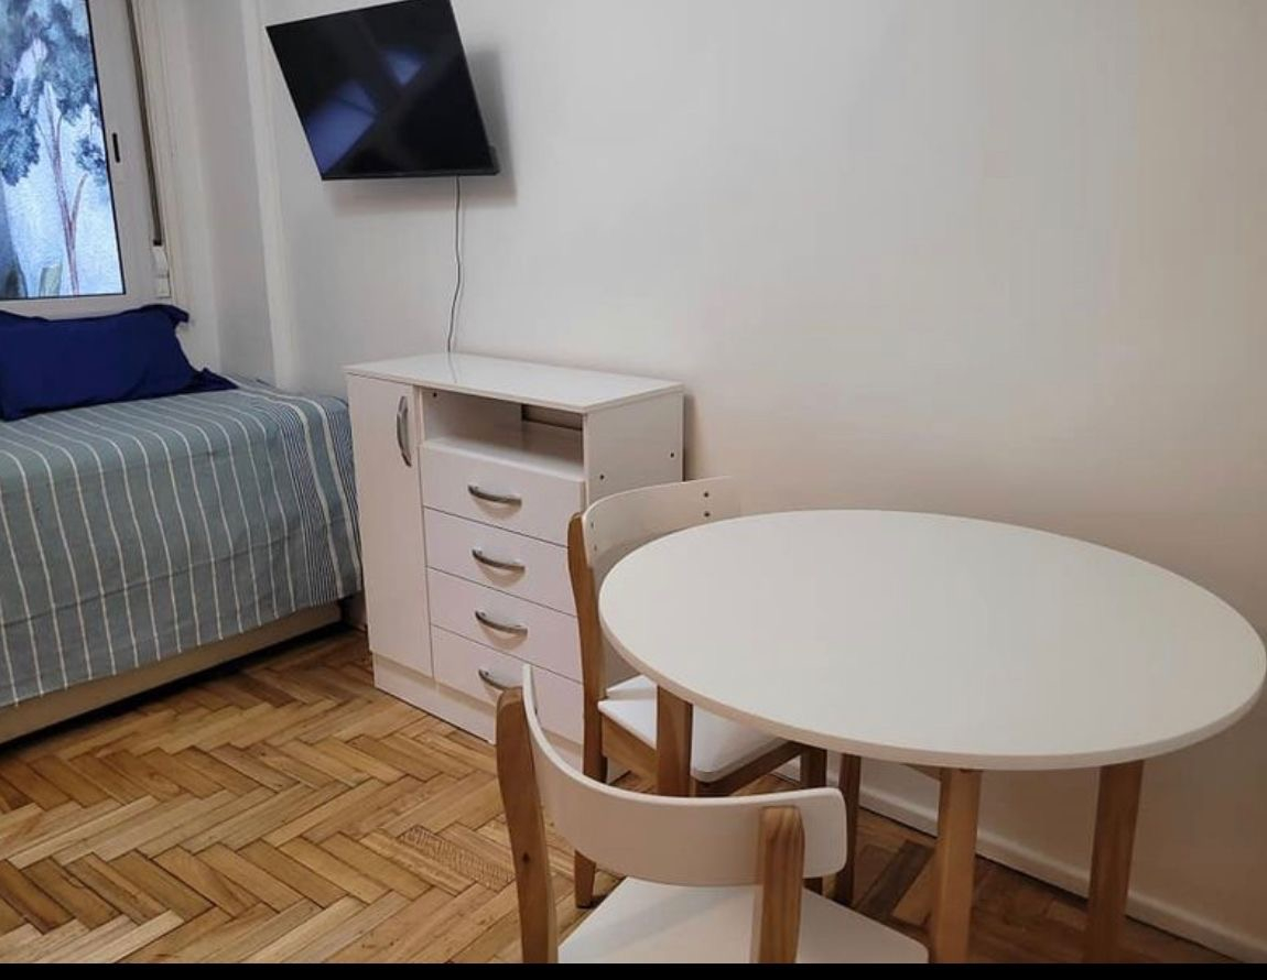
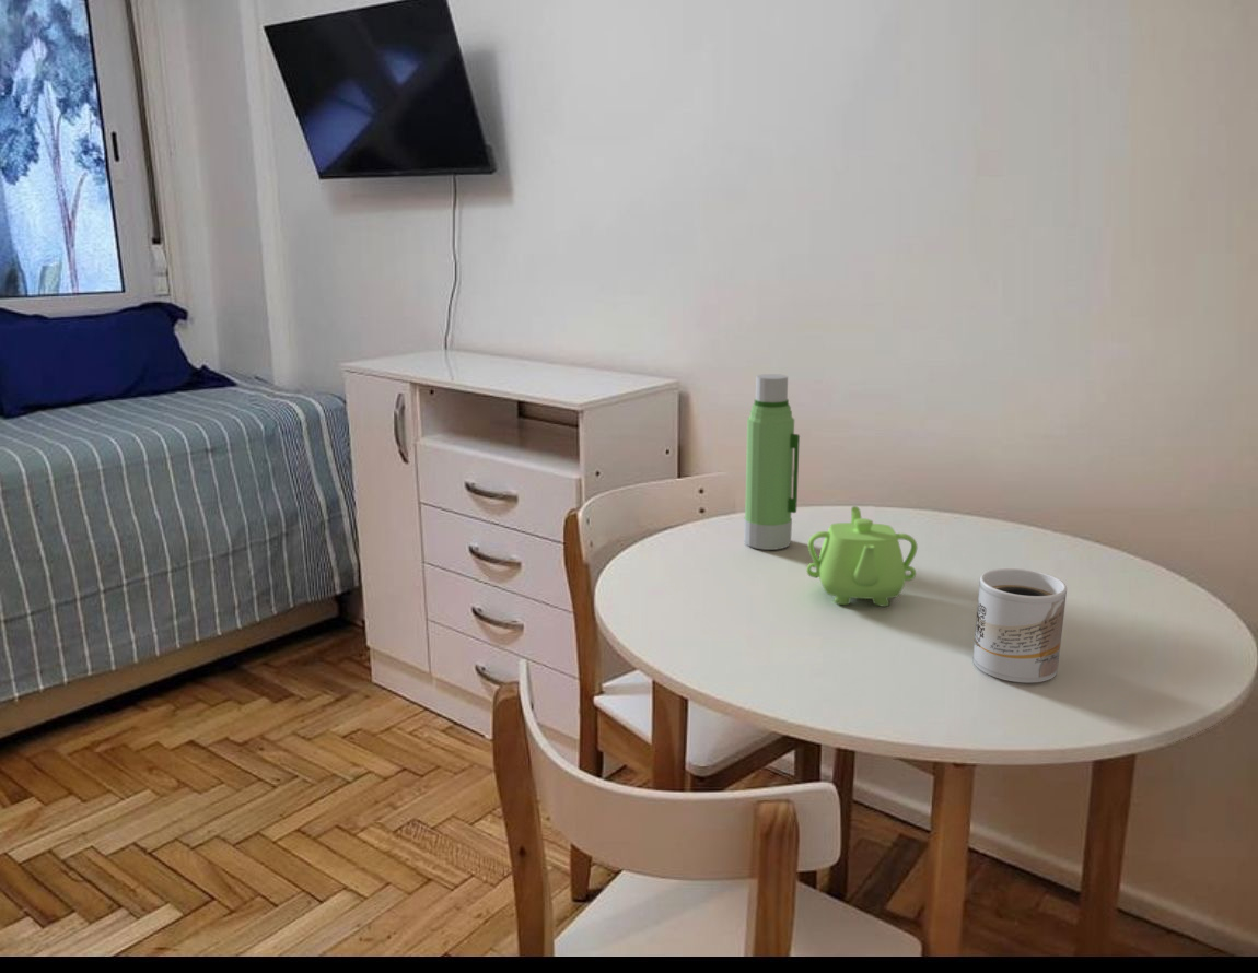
+ teapot (861, 558)
+ mug (1018, 620)
+ water bottle (770, 461)
